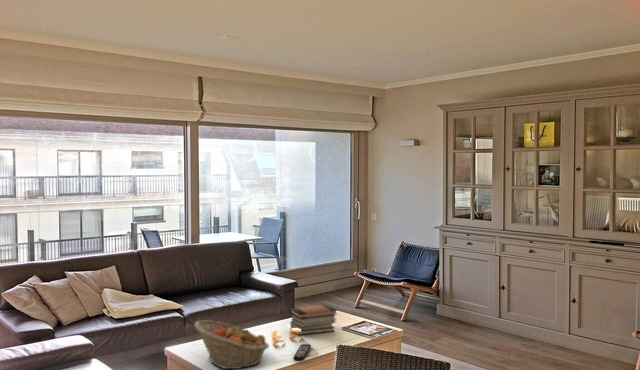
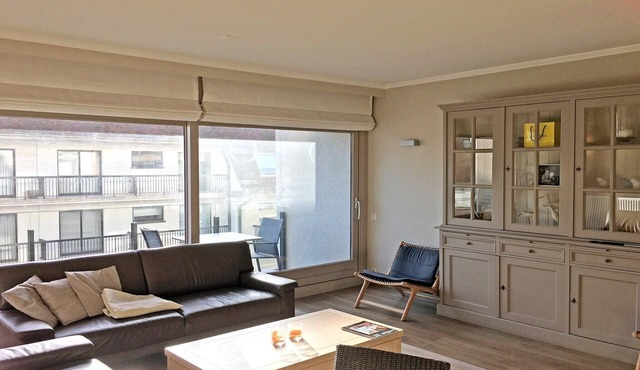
- book stack (313, 319)
- fruit basket (231, 341)
- remote control (302, 352)
